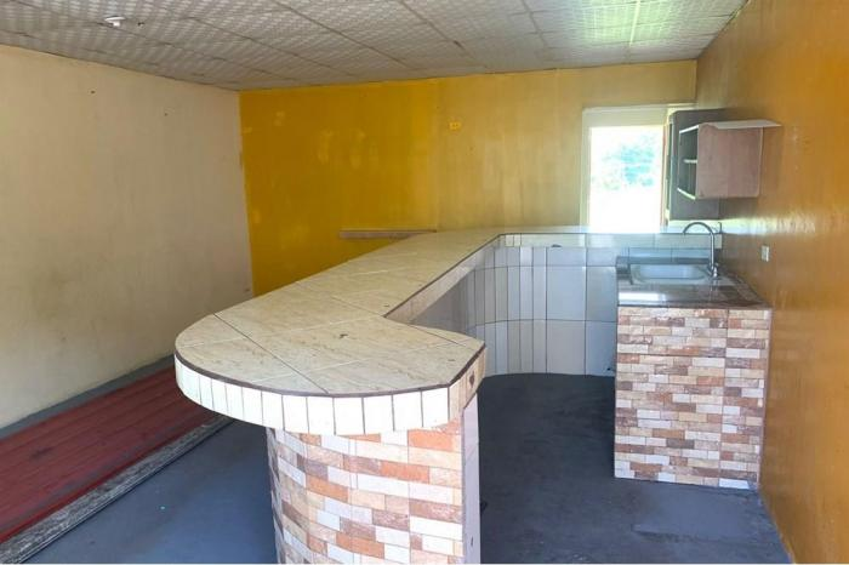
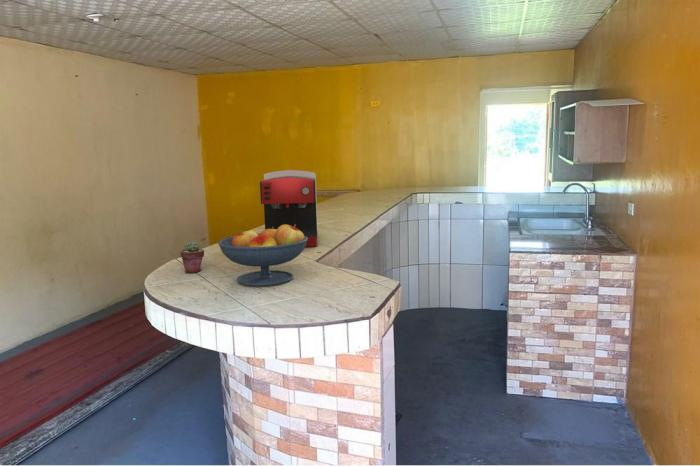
+ potted succulent (192, 256)
+ coffee maker (289, 207)
+ fruit bowl (264, 252)
